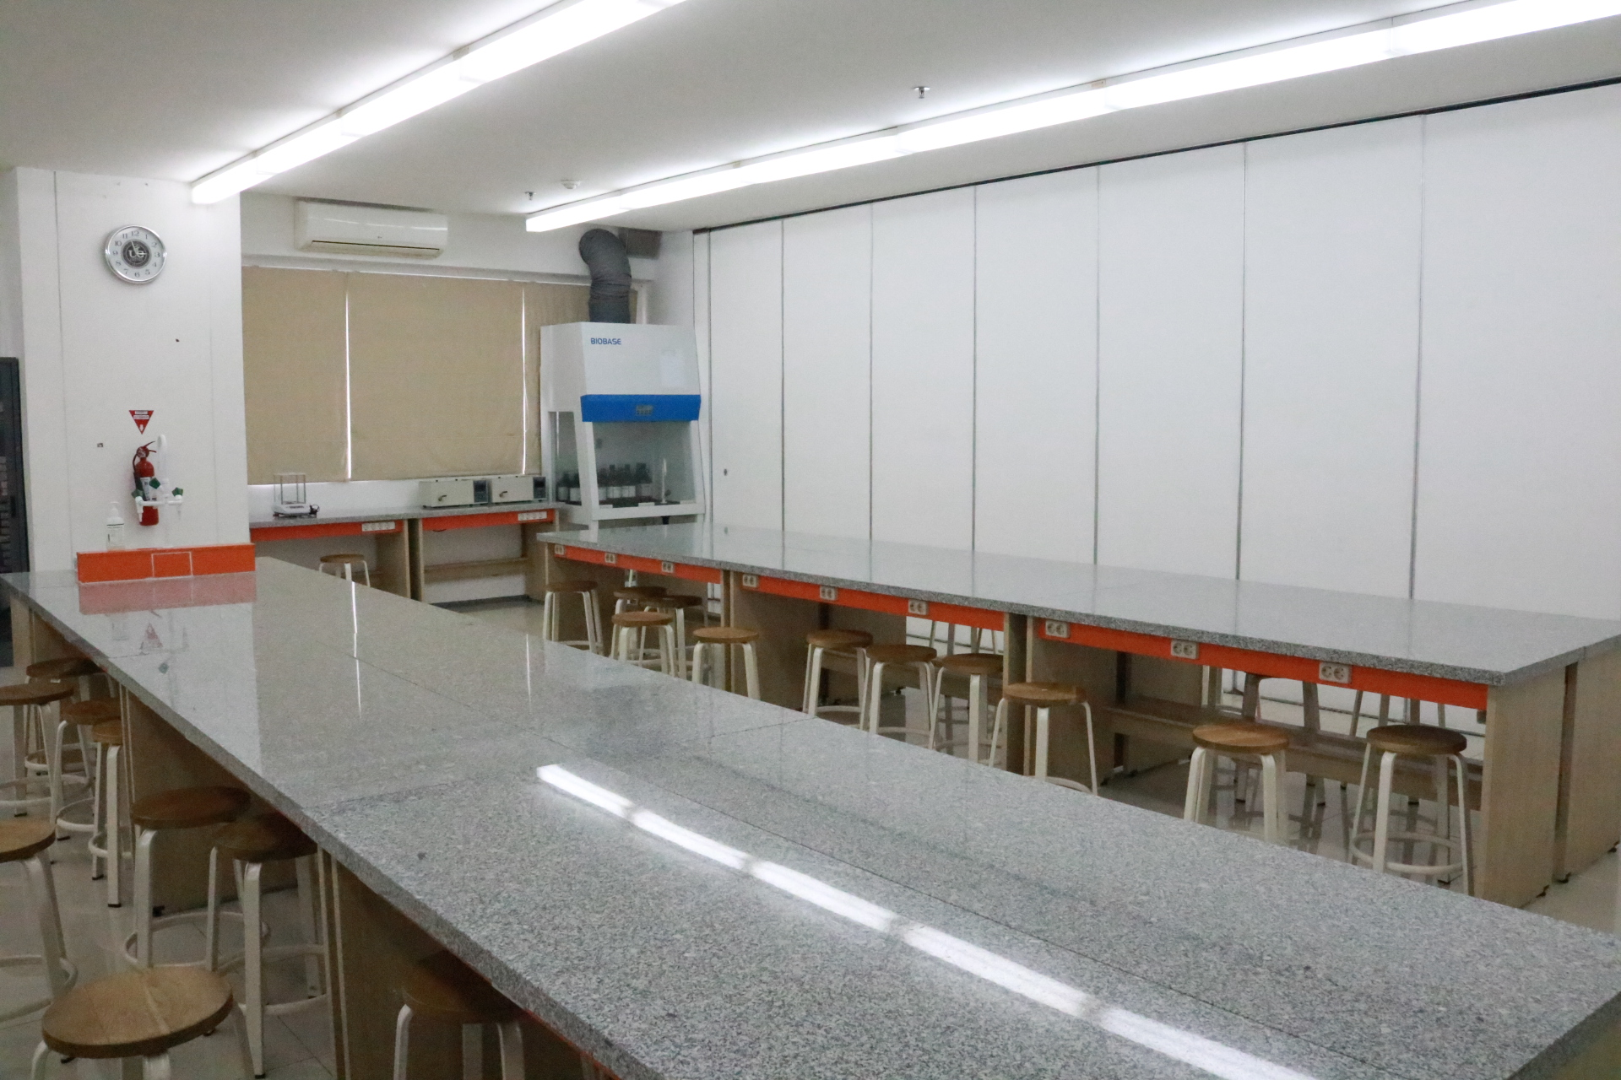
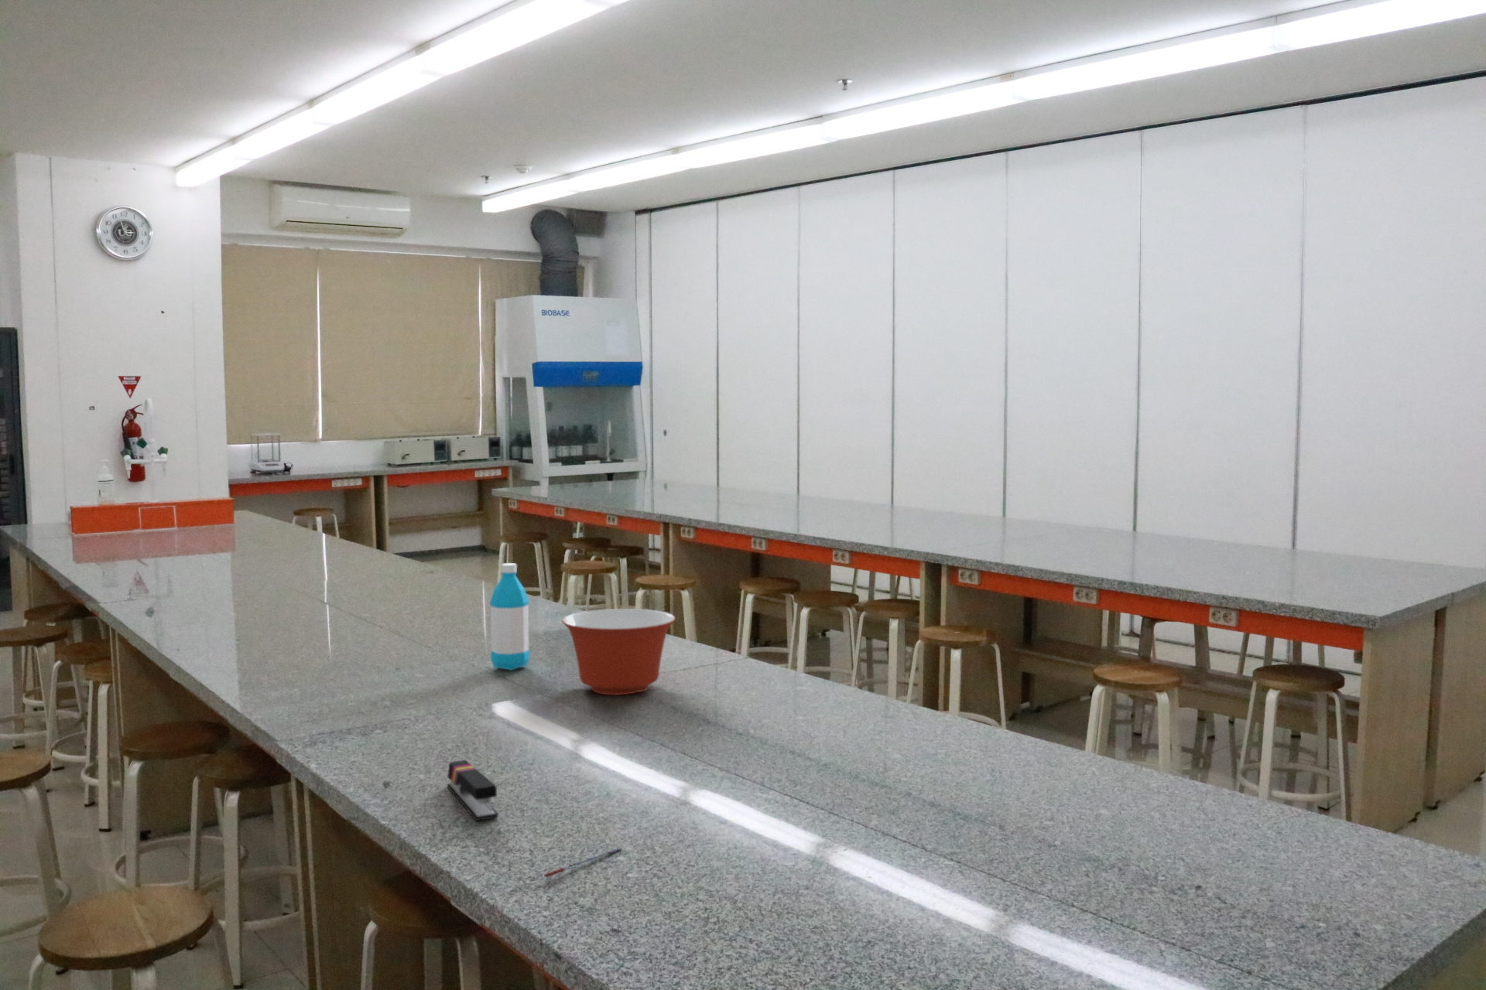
+ pen (584, 861)
+ stapler (471, 786)
+ mixing bowl (619, 653)
+ water bottle (510, 615)
